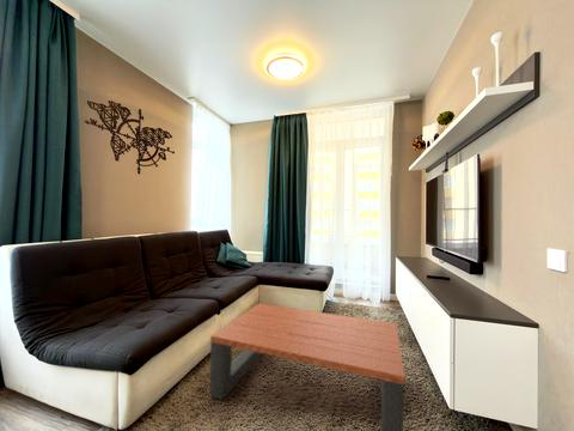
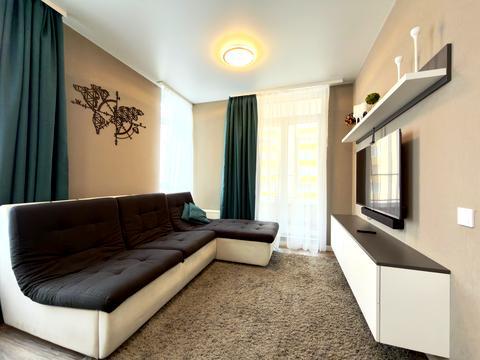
- coffee table (309, 357)
